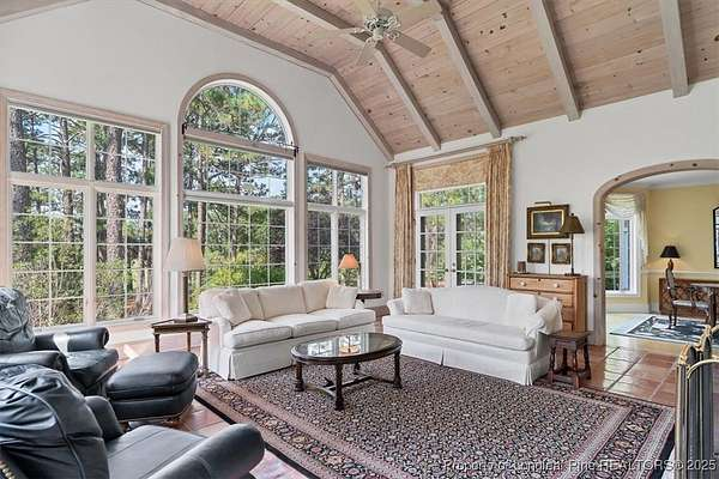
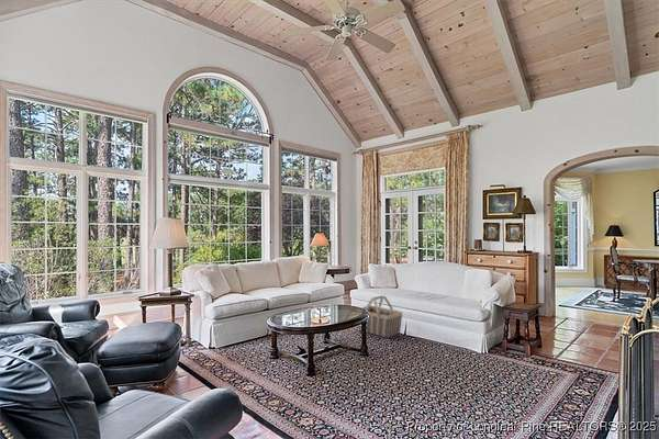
+ basket (379, 315)
